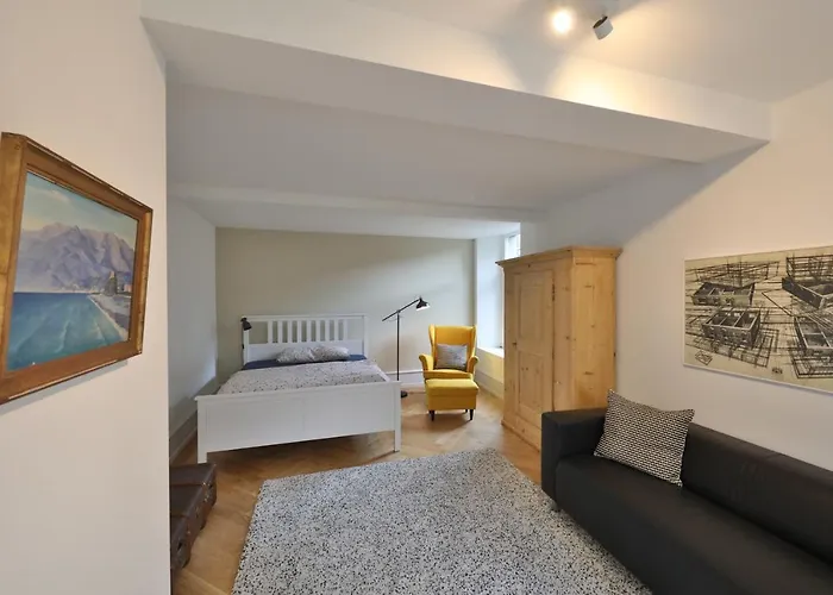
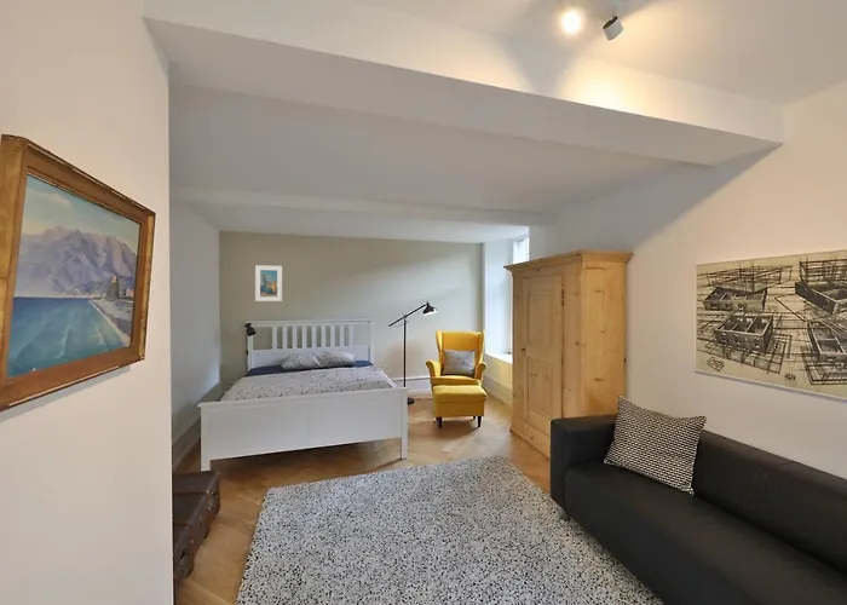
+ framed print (269, 283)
